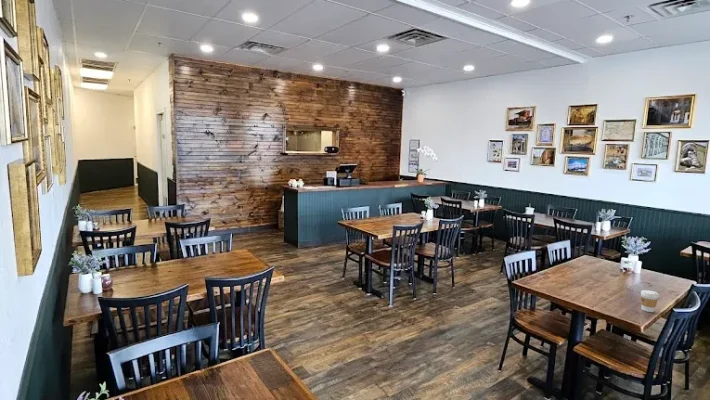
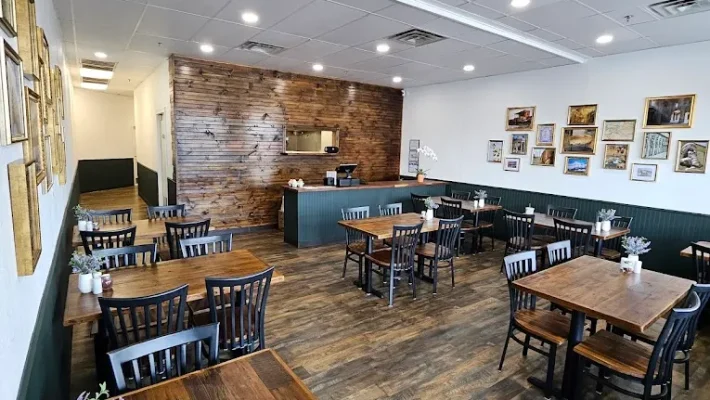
- coffee cup (648, 300)
